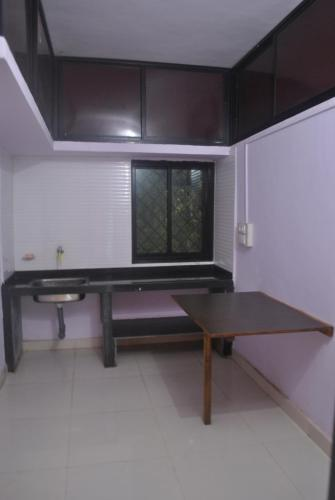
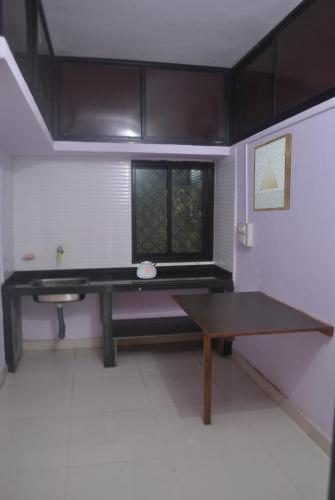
+ kettle (146, 266)
+ wall art (270, 176)
